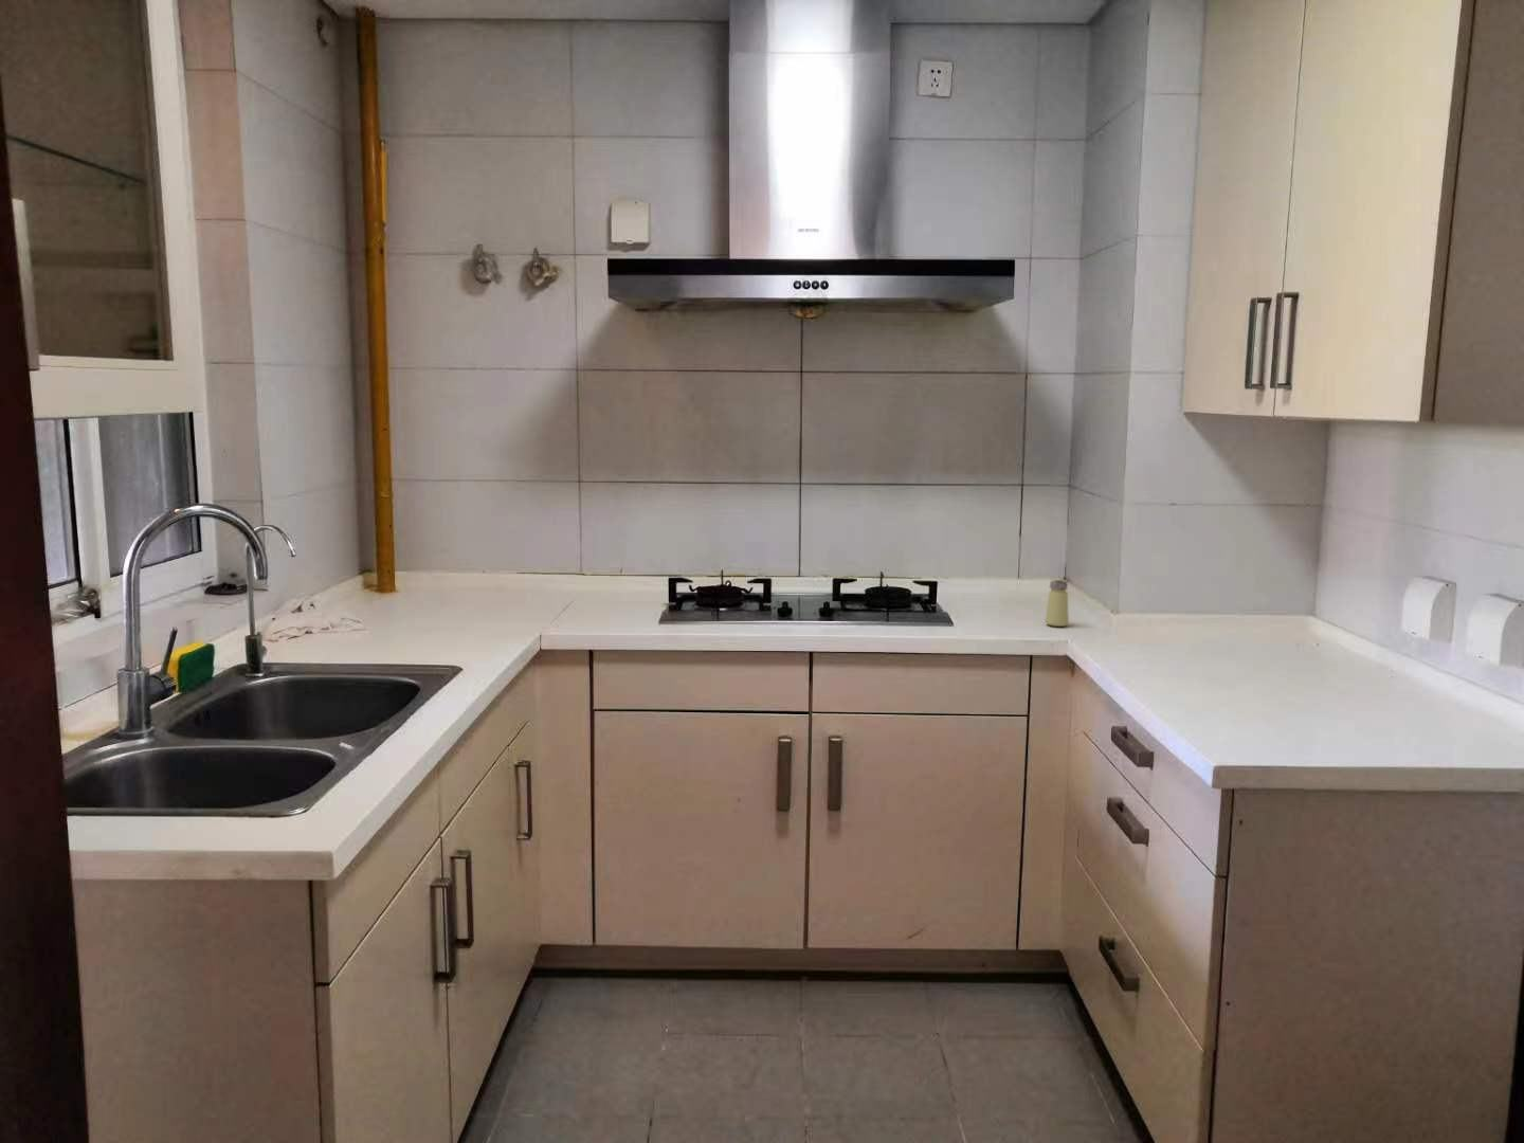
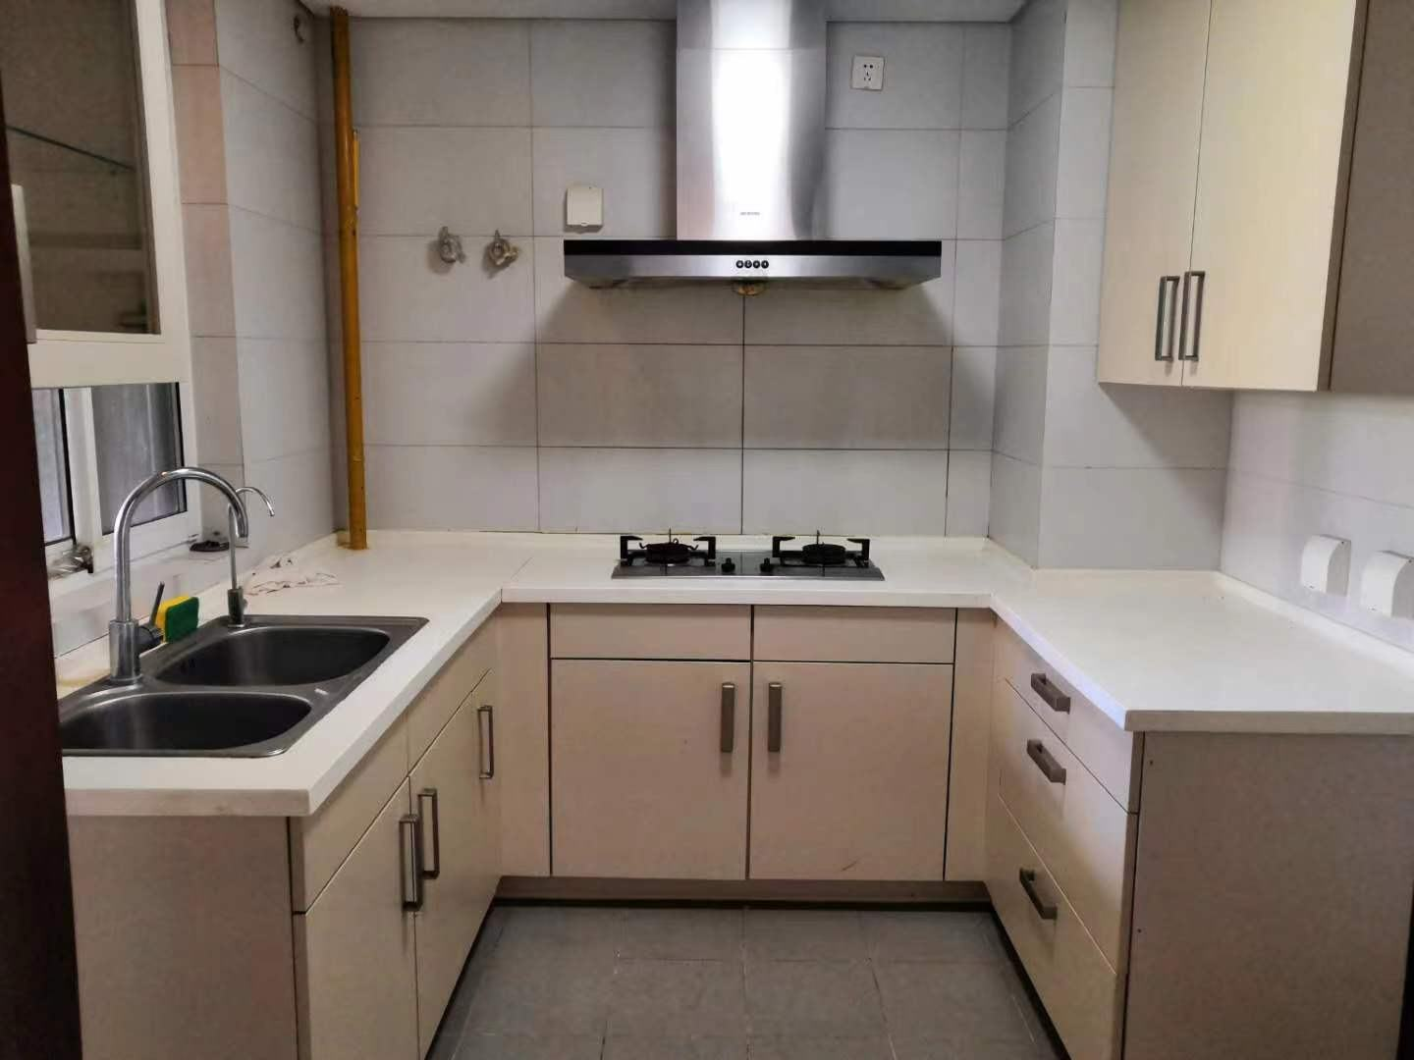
- saltshaker (1057, 603)
